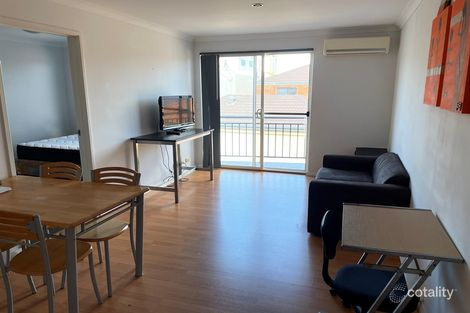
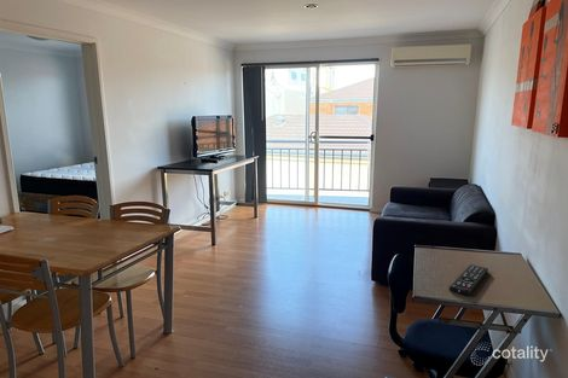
+ remote control (469, 278)
